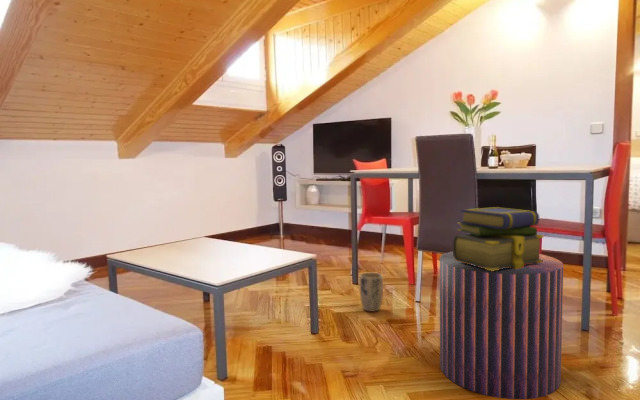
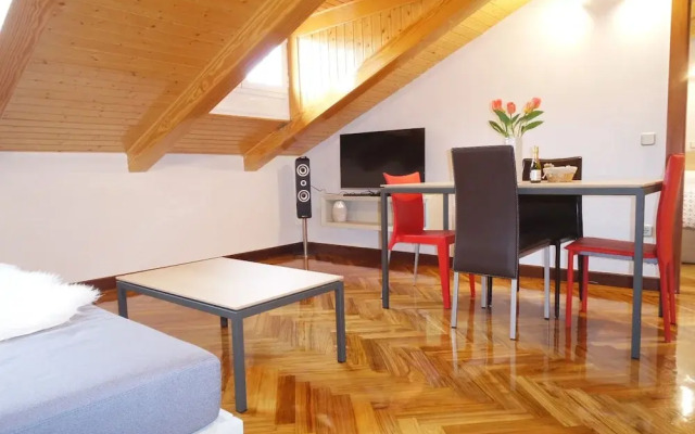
- plant pot (371, 292)
- stool (498, 315)
- stack of books (497, 234)
